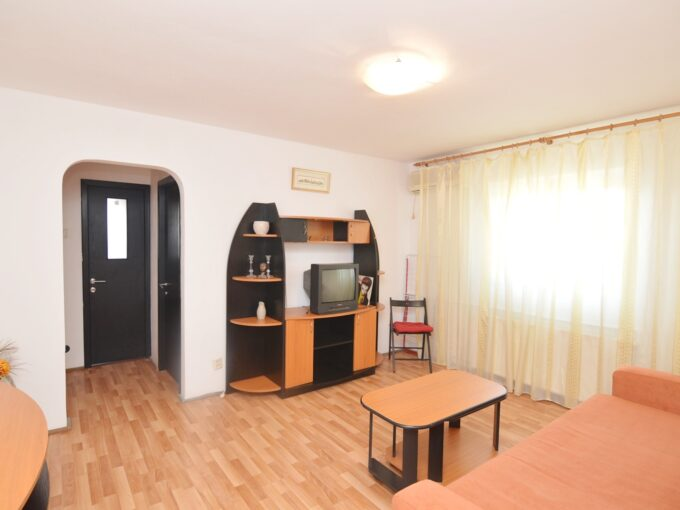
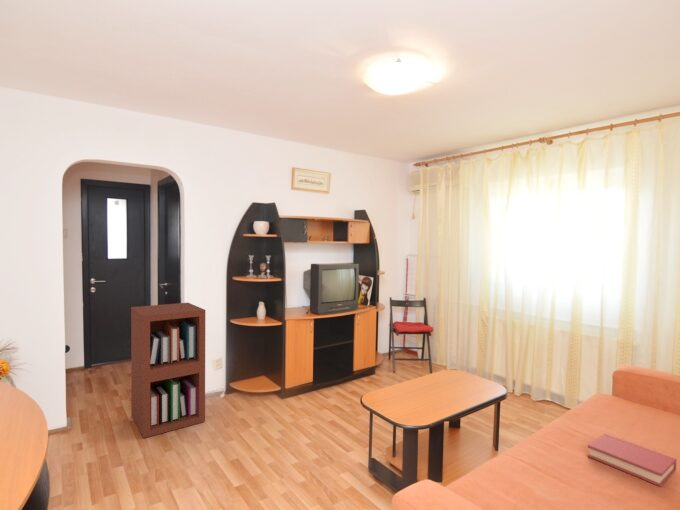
+ hardback book (630, 457)
+ bookshelf (167, 363)
